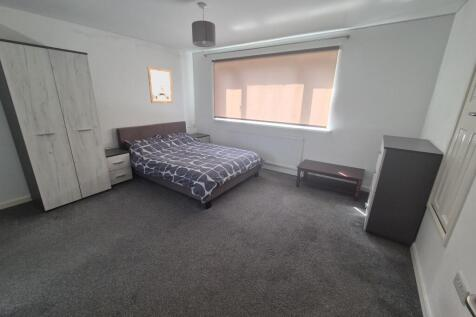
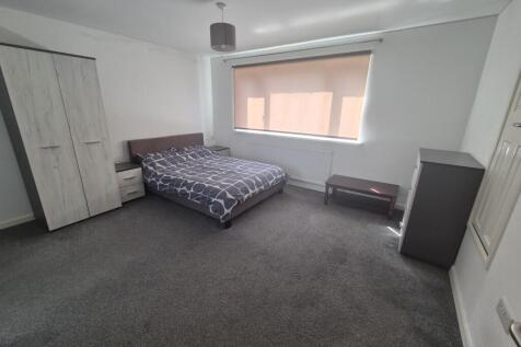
- wall art (161, 86)
